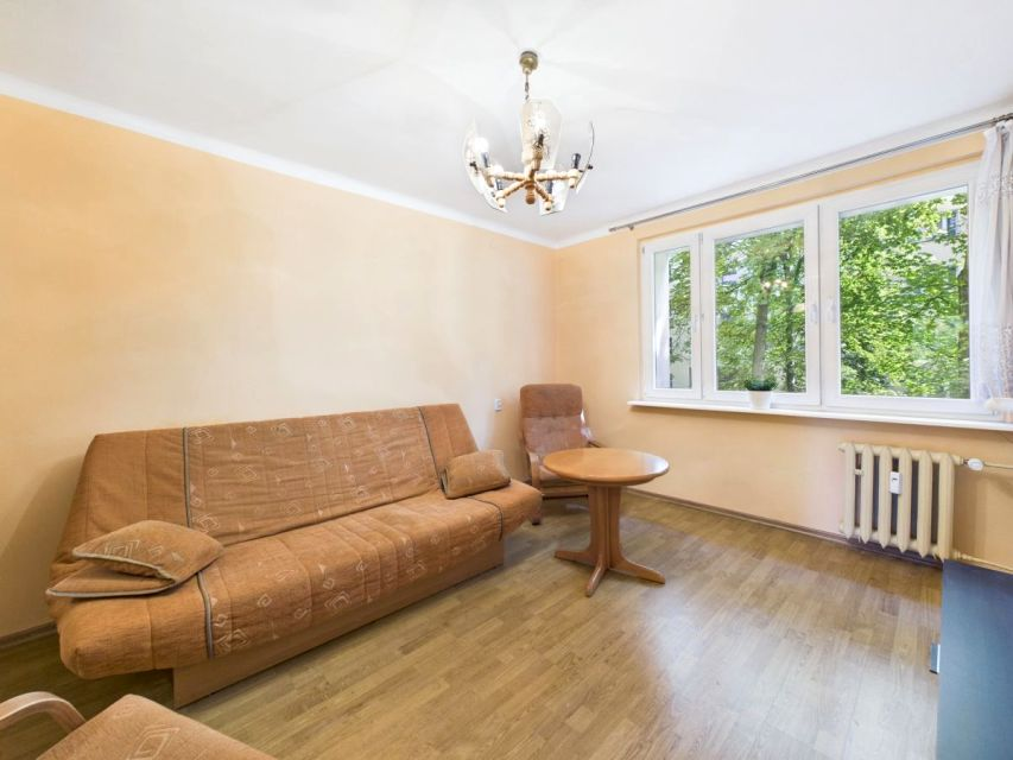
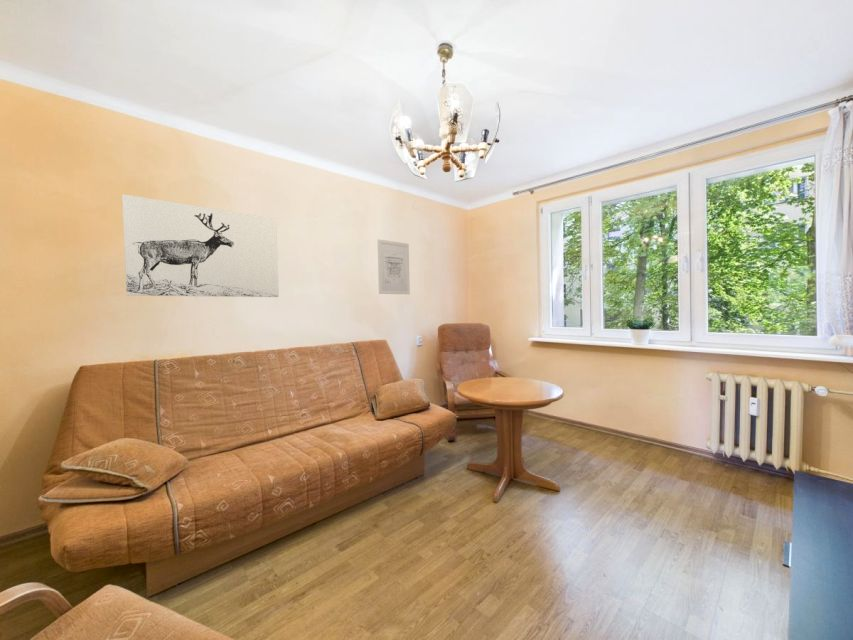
+ wall art (394, 267)
+ wall art (210, 252)
